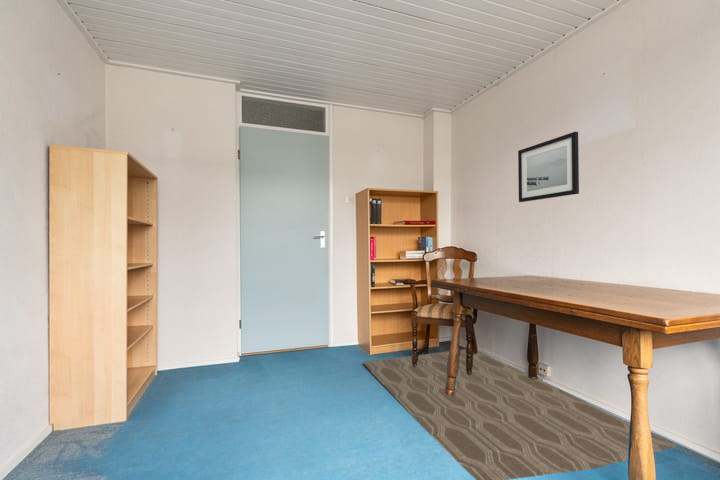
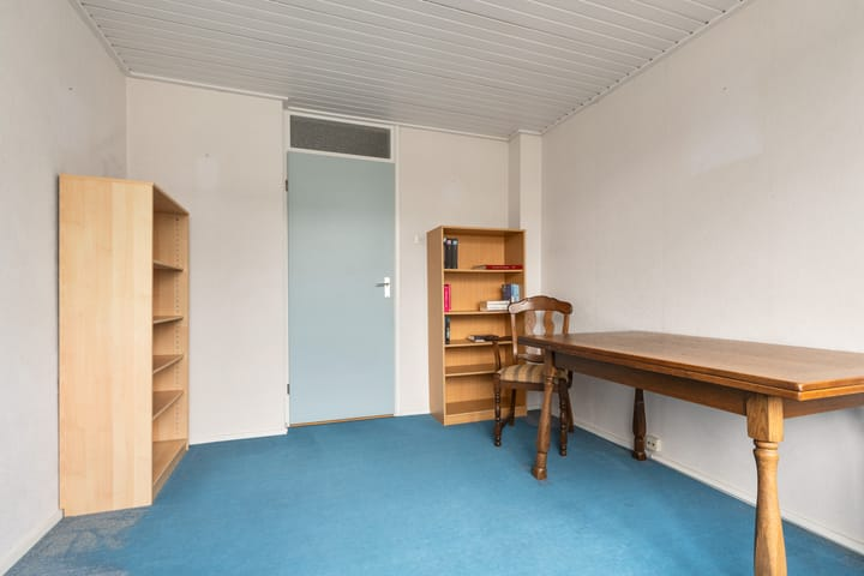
- wall art (545, 170)
- rug (479, 393)
